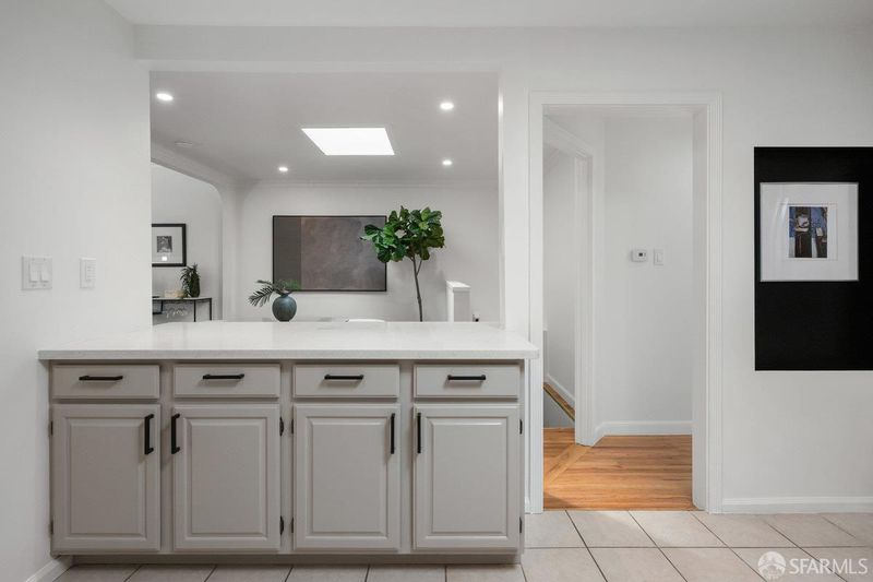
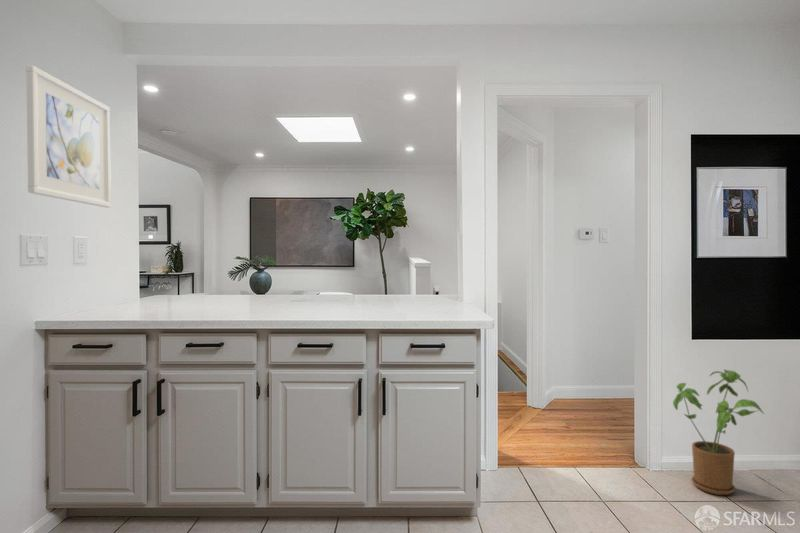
+ house plant (719, 430)
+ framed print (73, 144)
